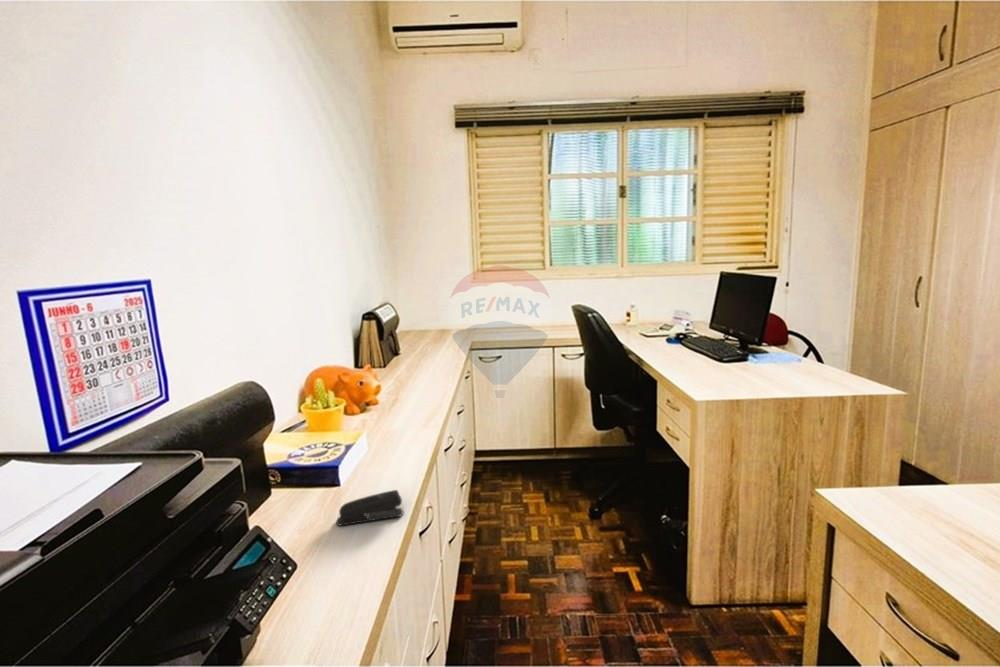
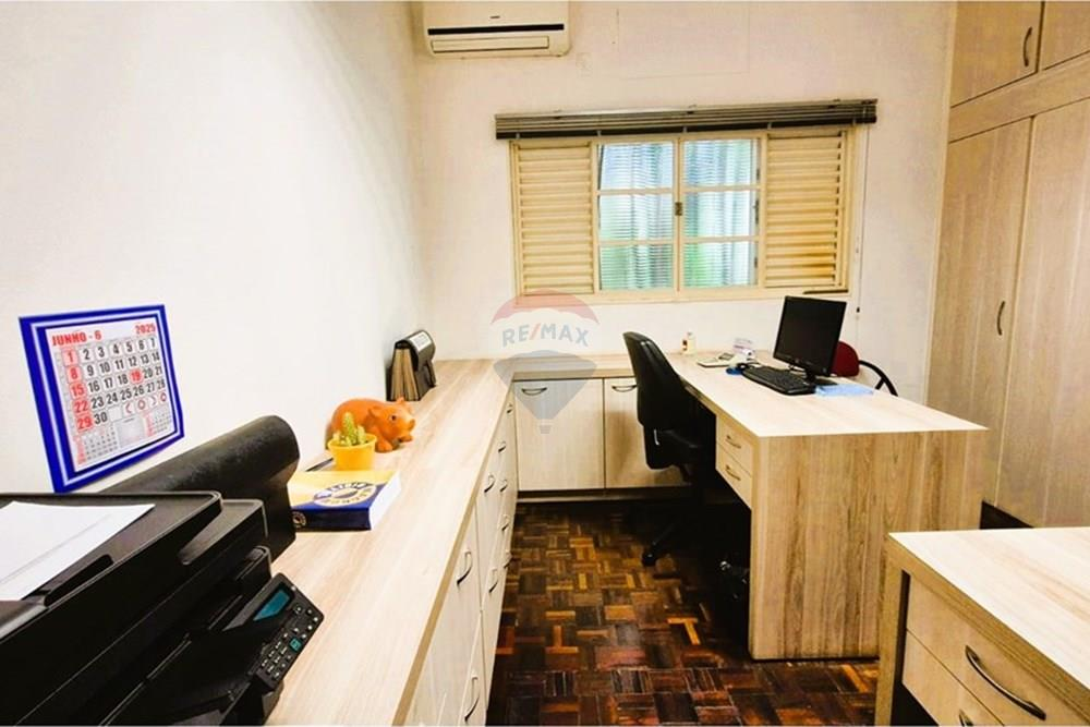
- stapler (369, 506)
